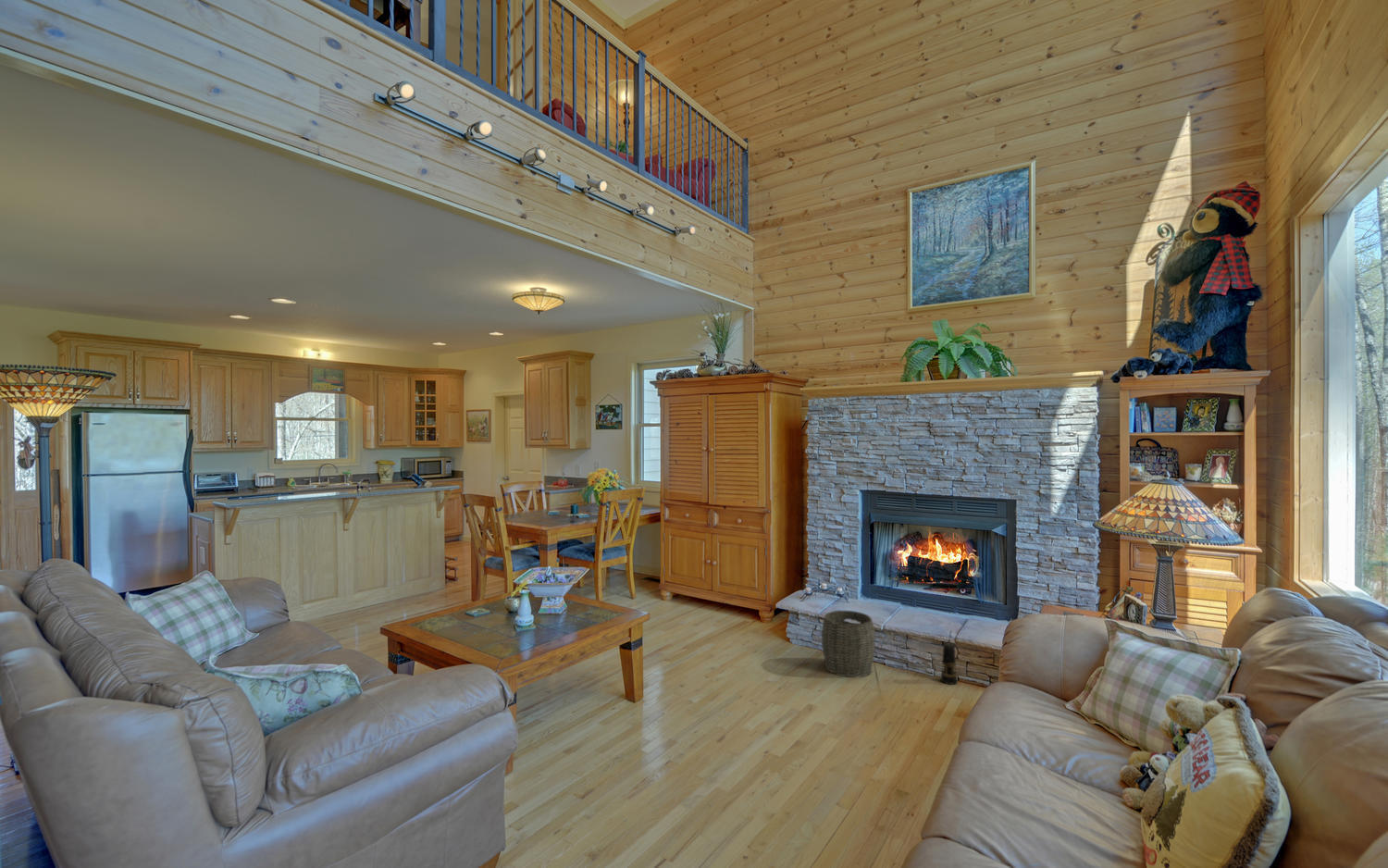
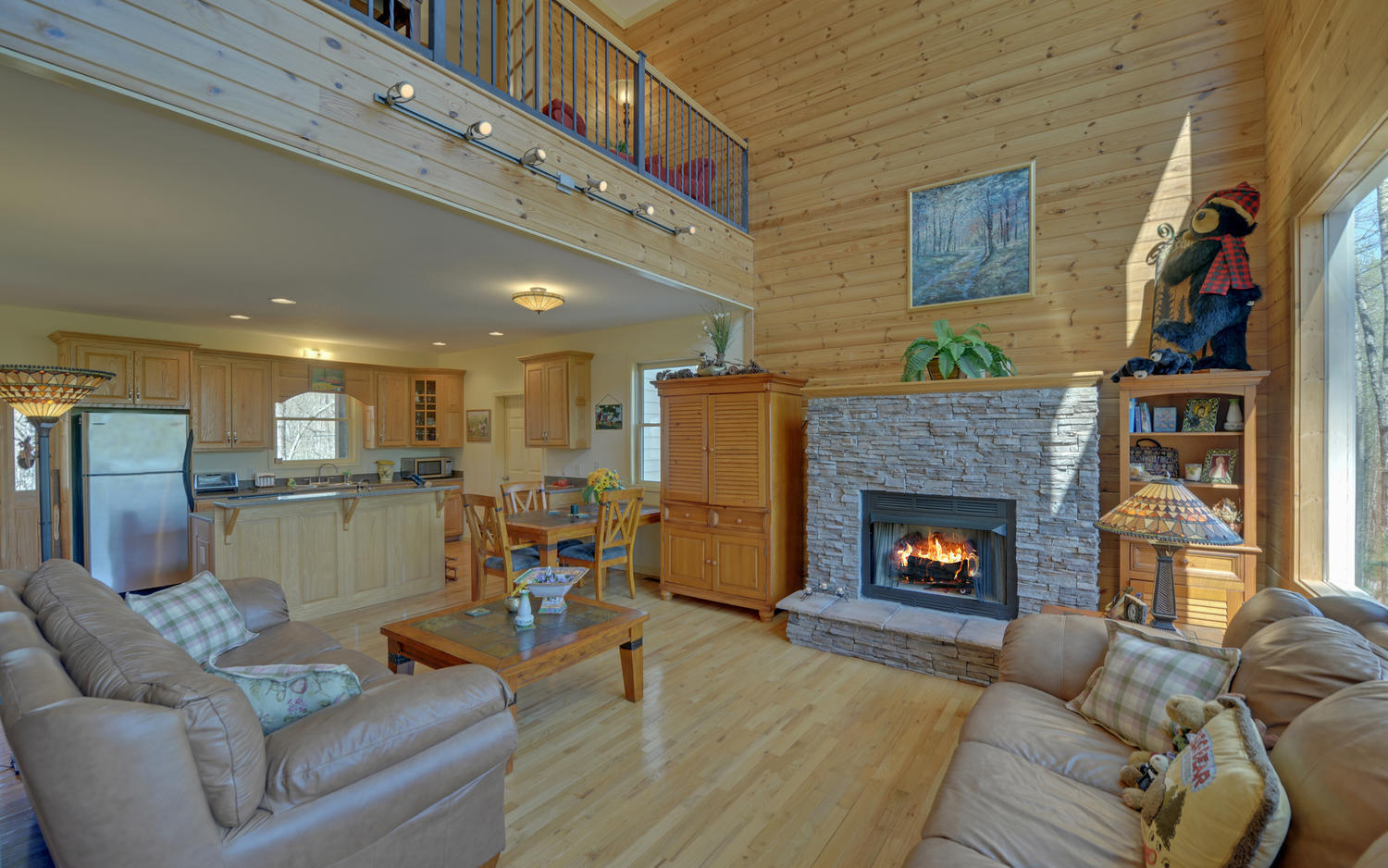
- lantern (948, 655)
- woven basket (848, 642)
